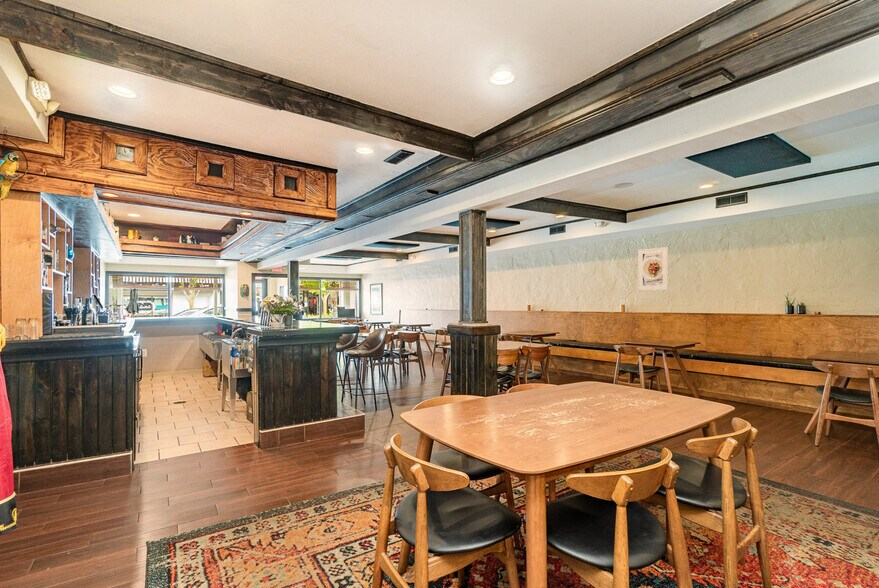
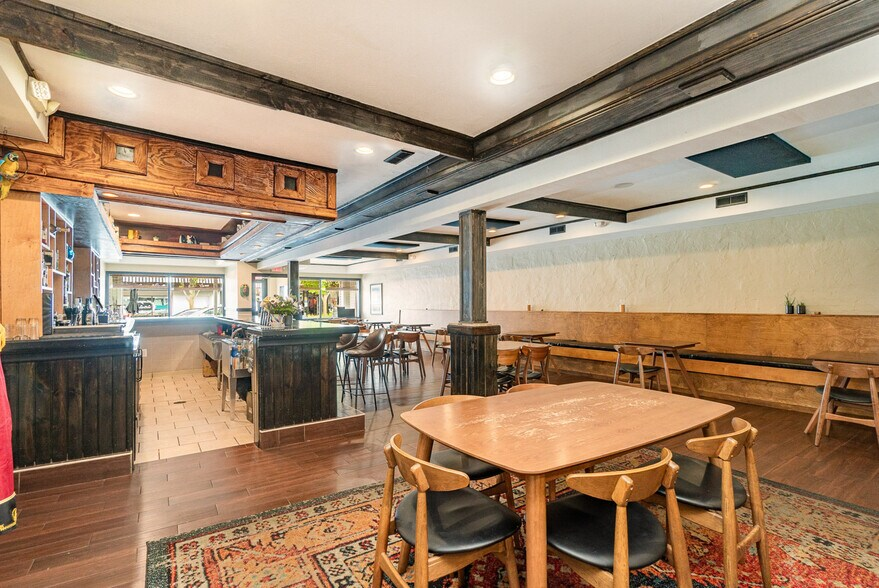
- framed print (652, 269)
